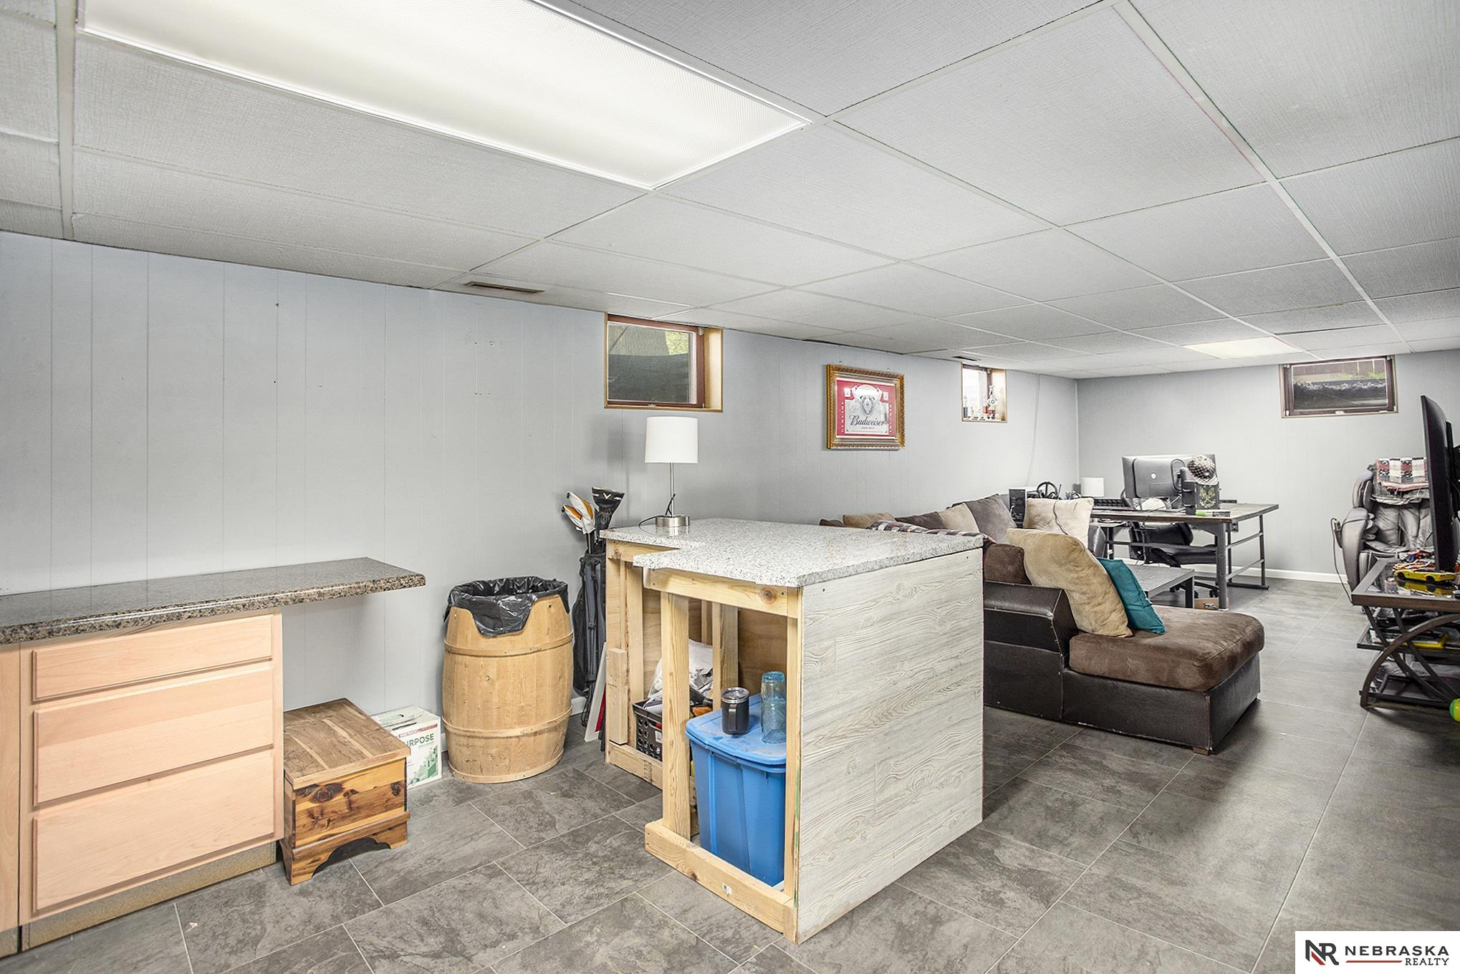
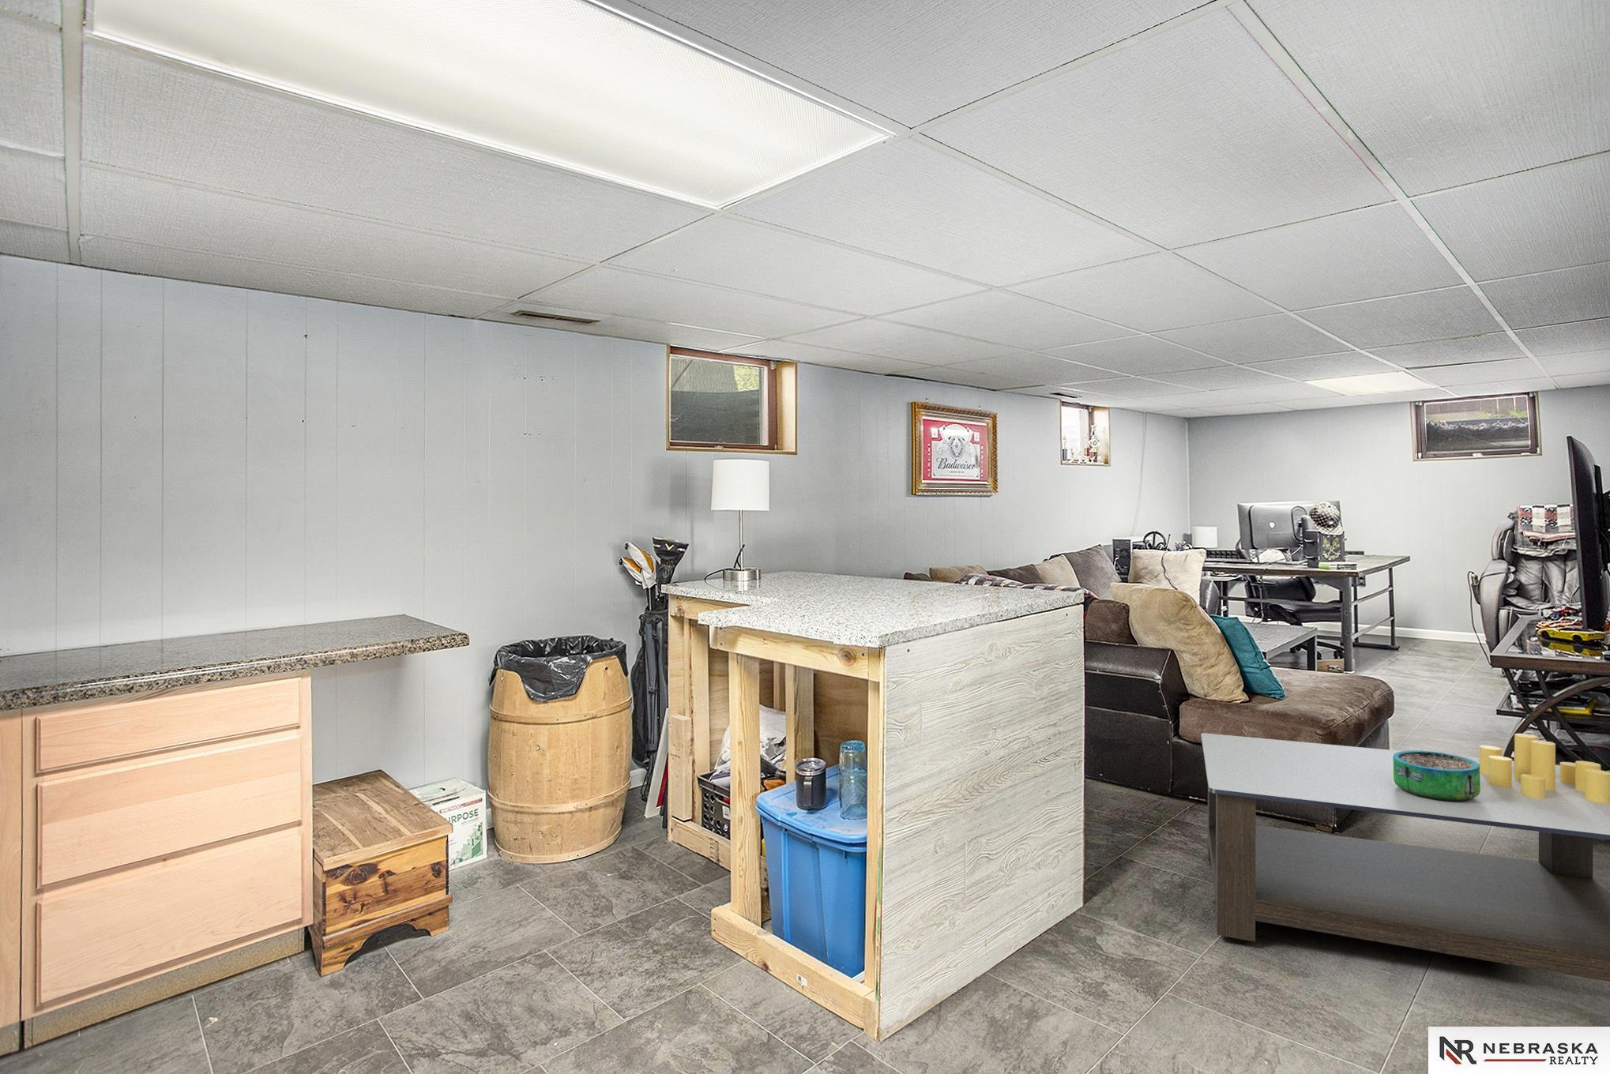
+ decorative bowl (1435, 774)
+ coffee table (1405, 849)
+ candle (1537, 760)
